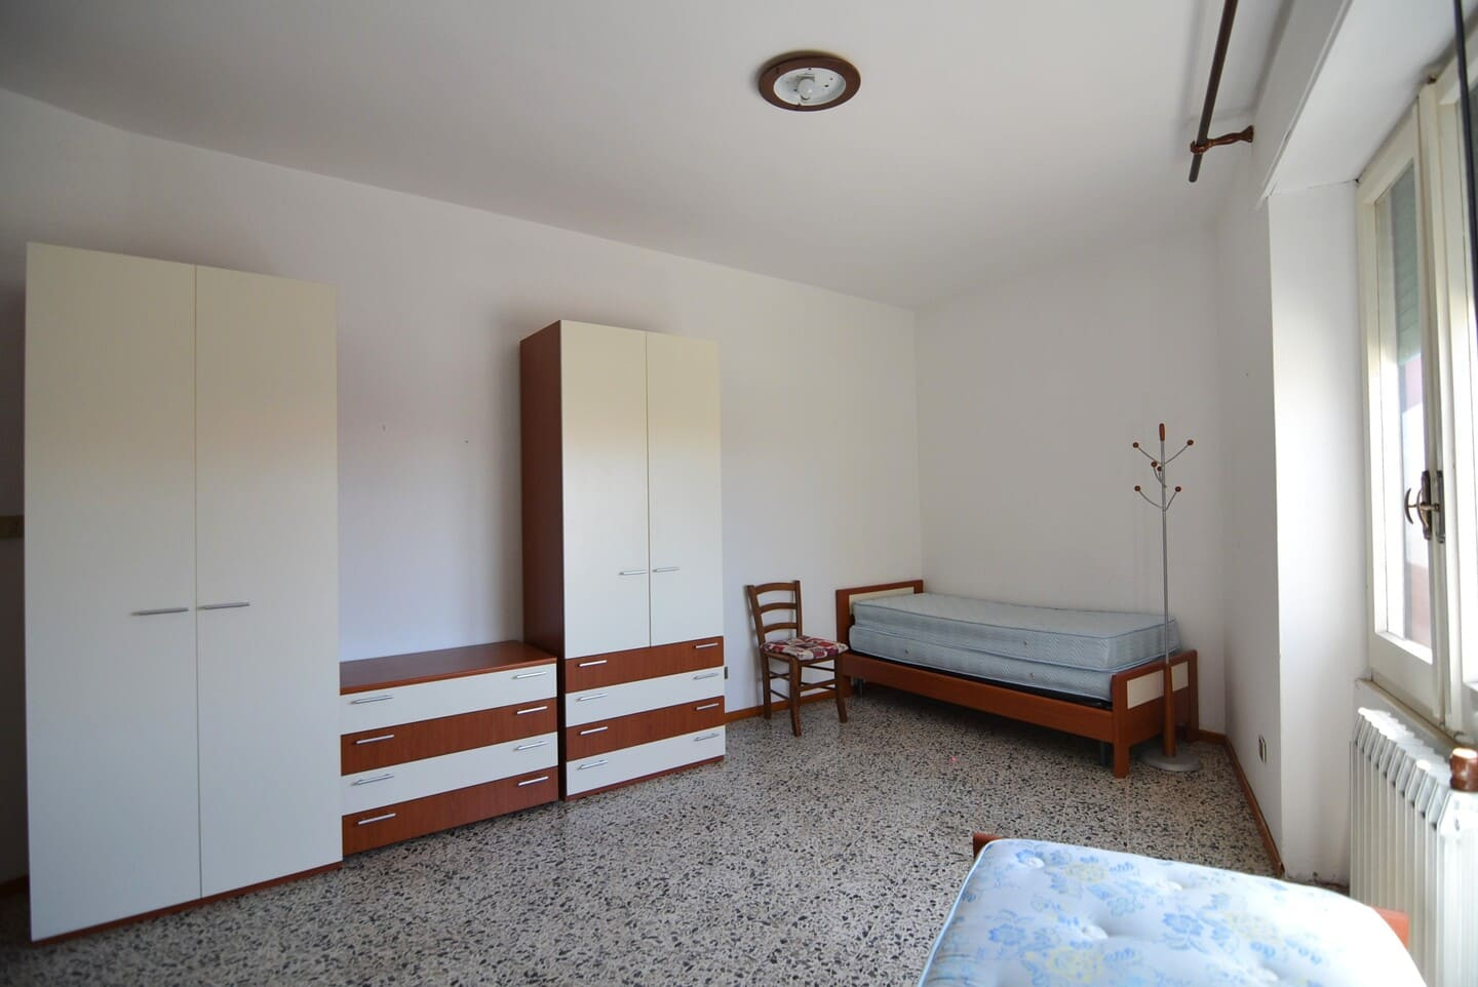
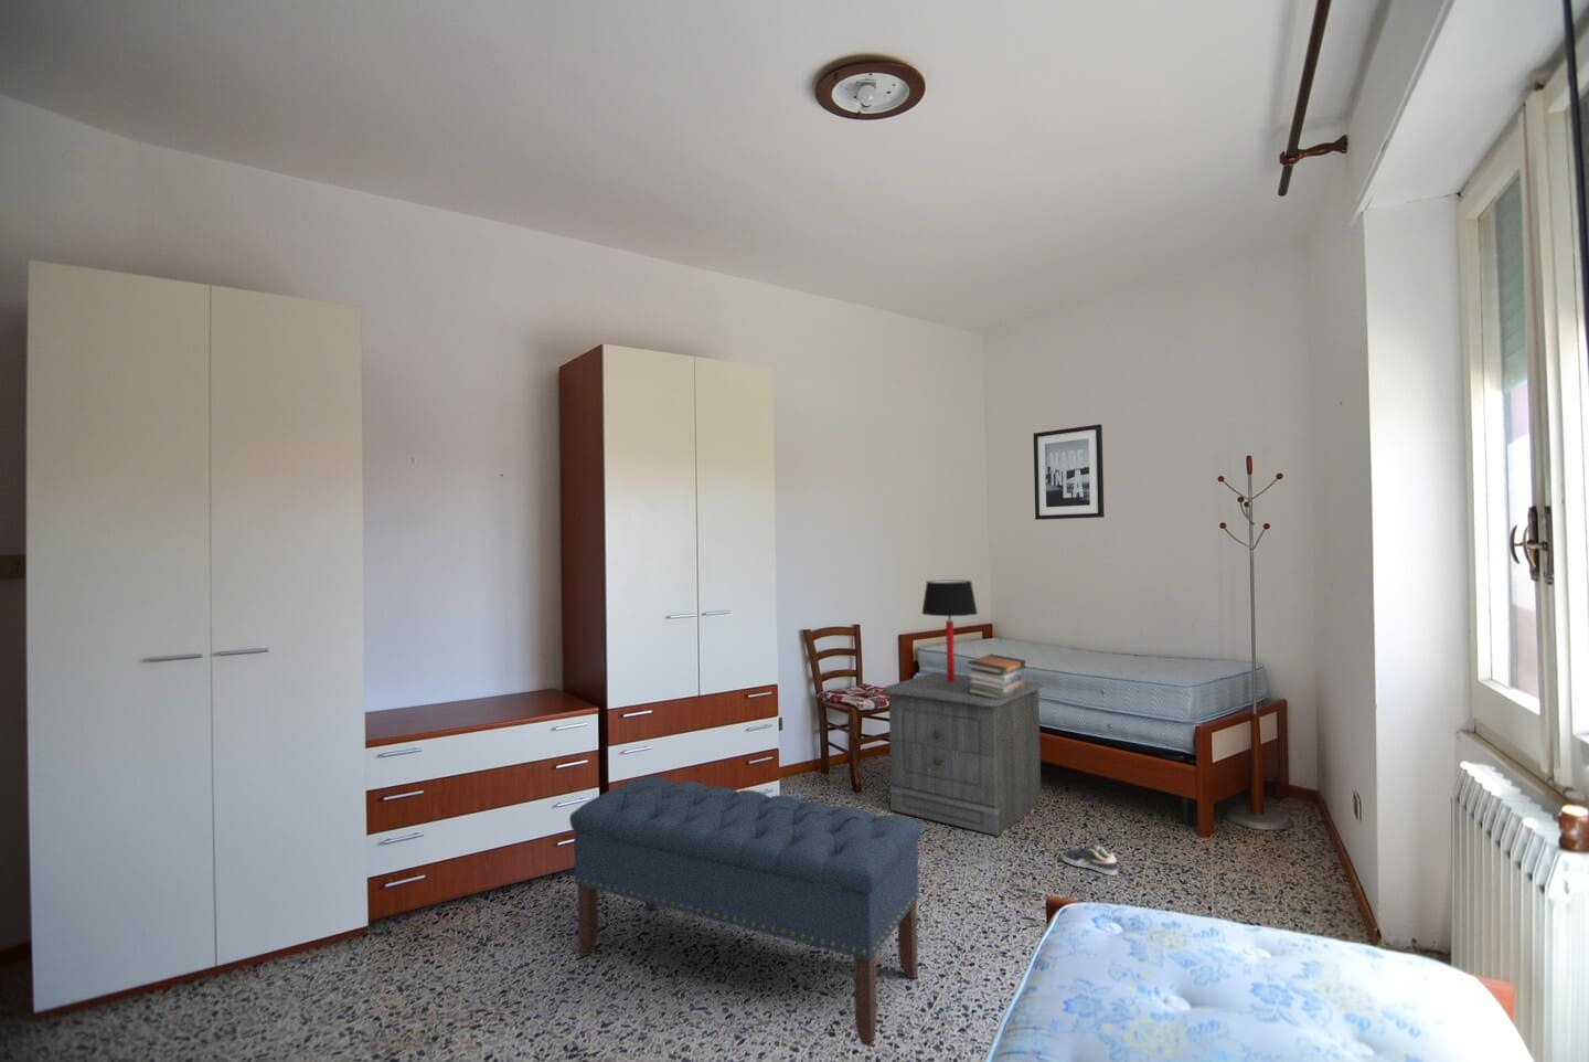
+ bench (742, 884)
+ wall art (1068, 474)
+ nightstand (962, 748)
+ table lamp (949, 631)
+ sneaker (1089, 856)
+ book stack (994, 677)
